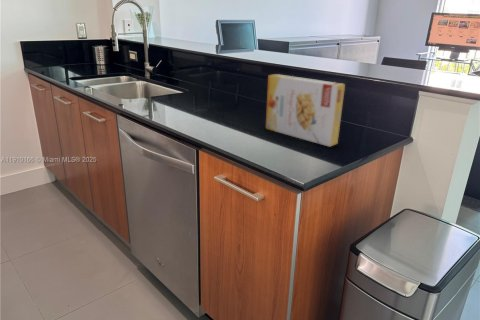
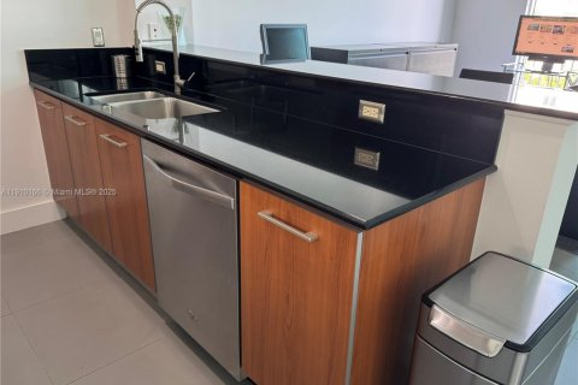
- cereal box (302, 108)
